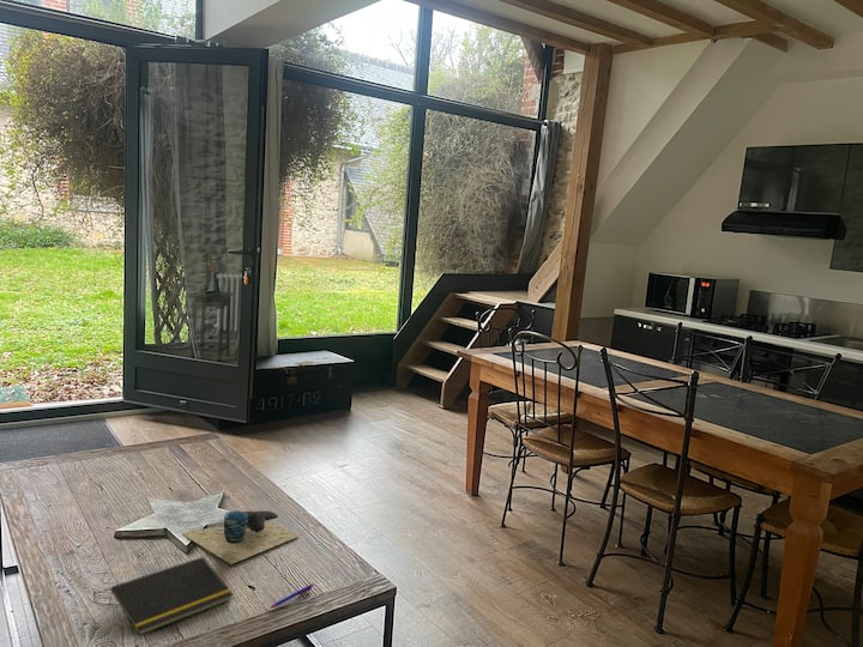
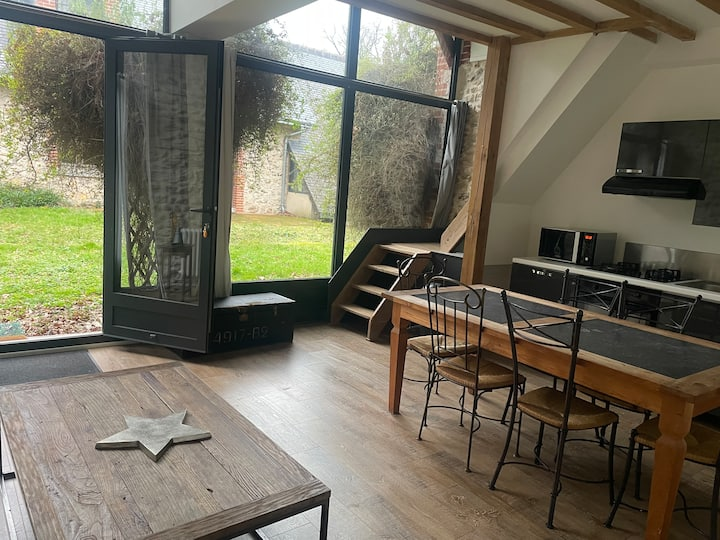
- notepad (173, 592)
- pen (291, 595)
- cup (242, 519)
